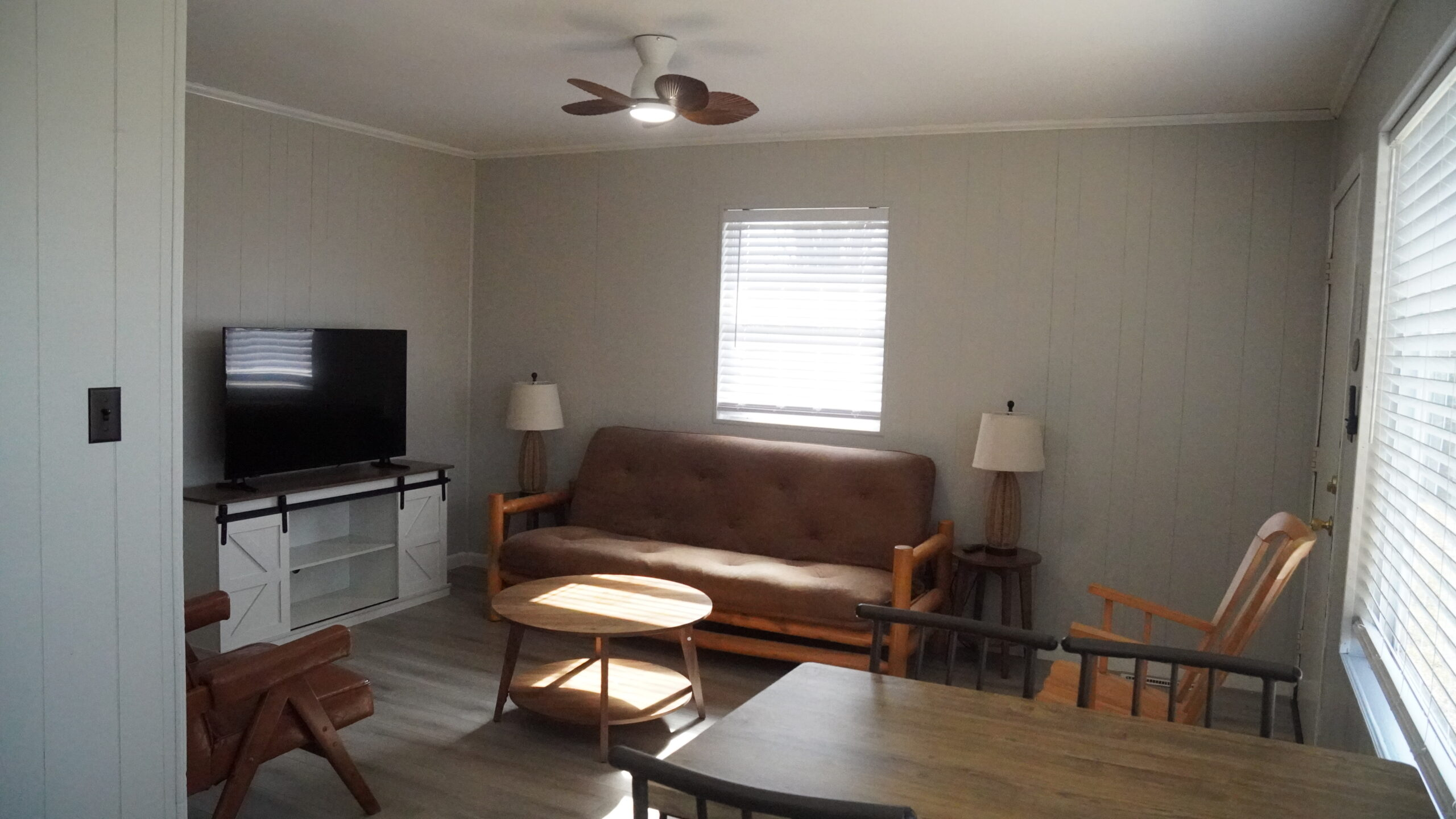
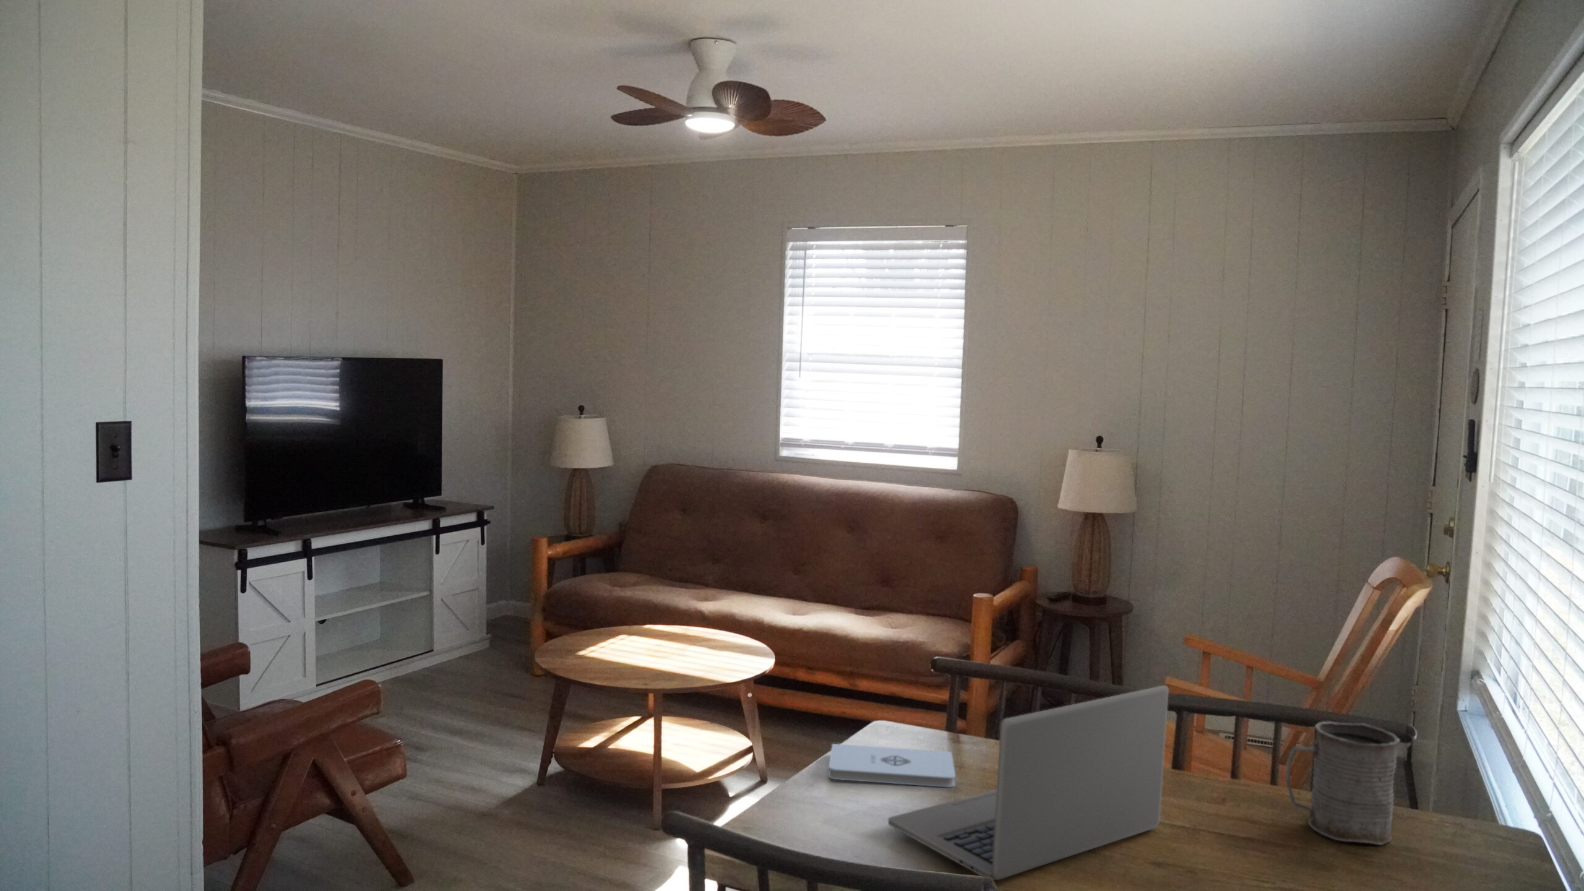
+ mug (1339, 780)
+ laptop (1028, 757)
+ notepad (891, 765)
